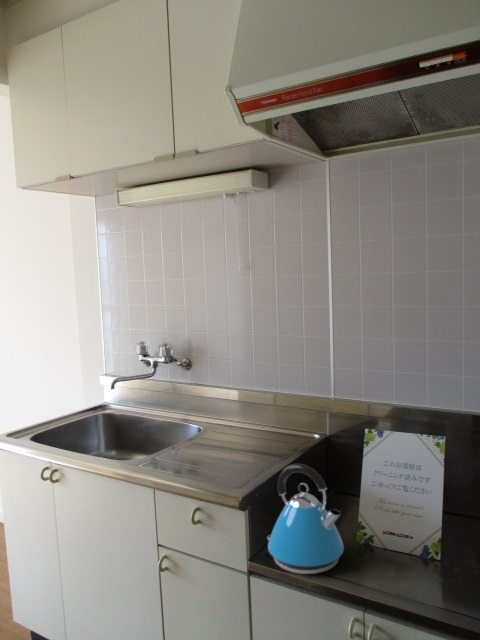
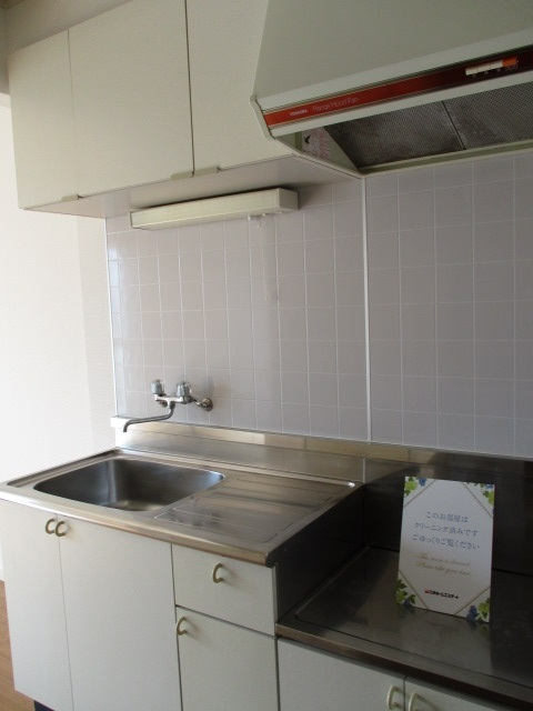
- kettle (301, 510)
